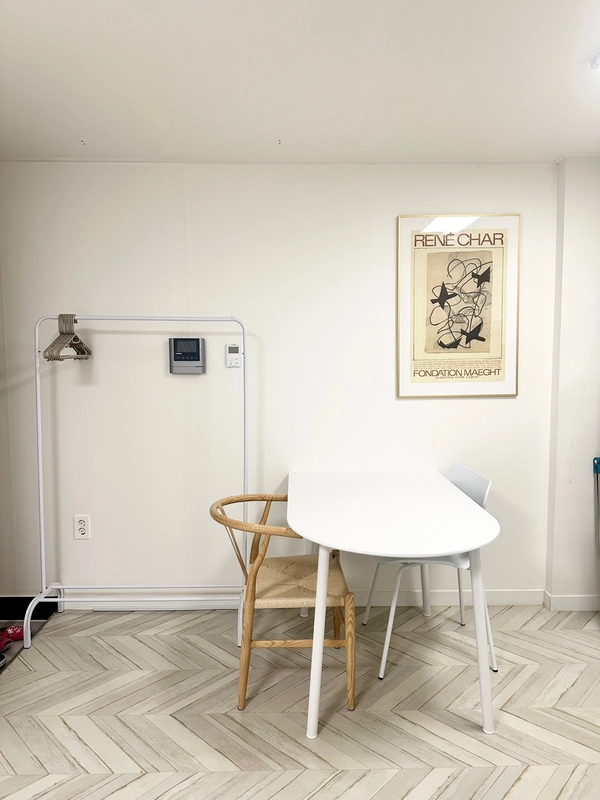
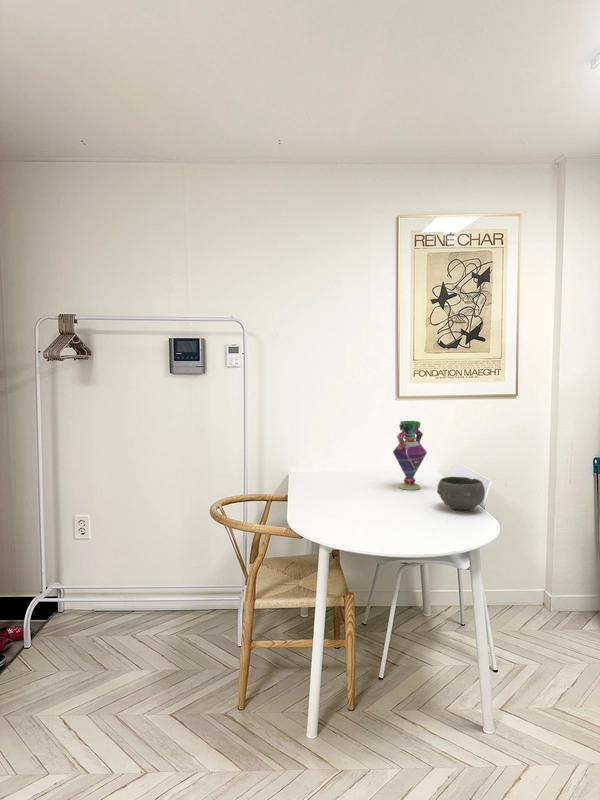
+ bowl (460, 494)
+ vase (409, 454)
